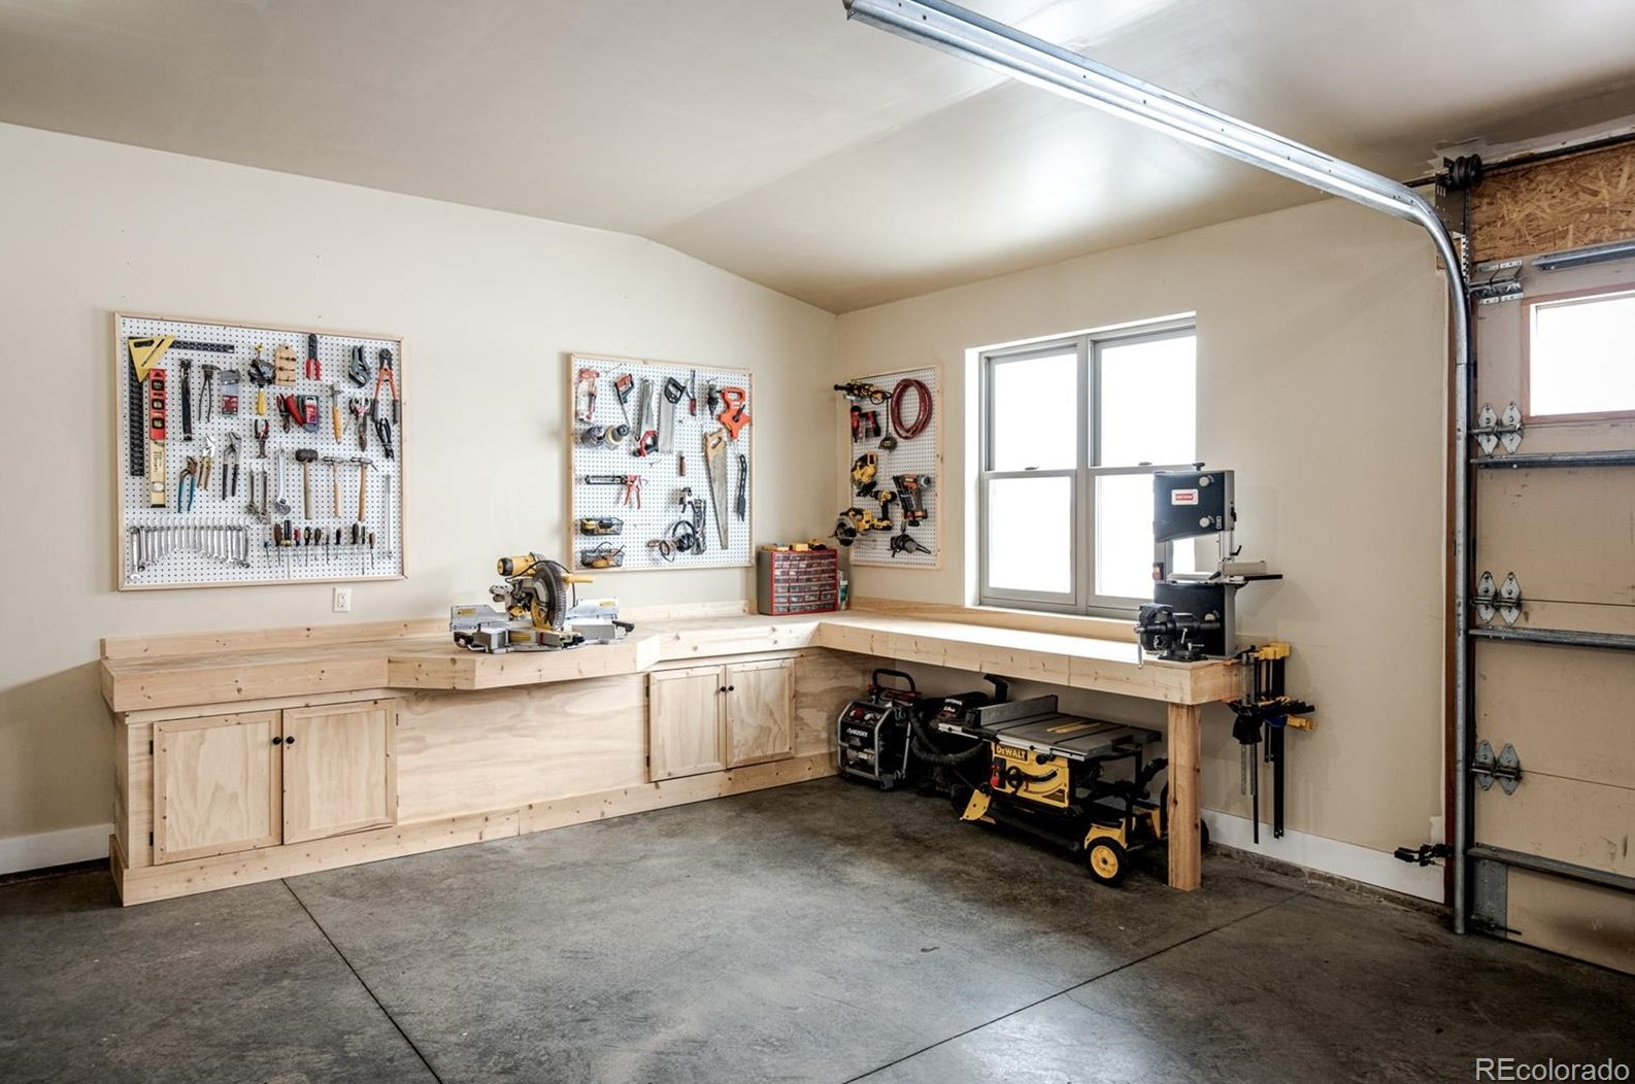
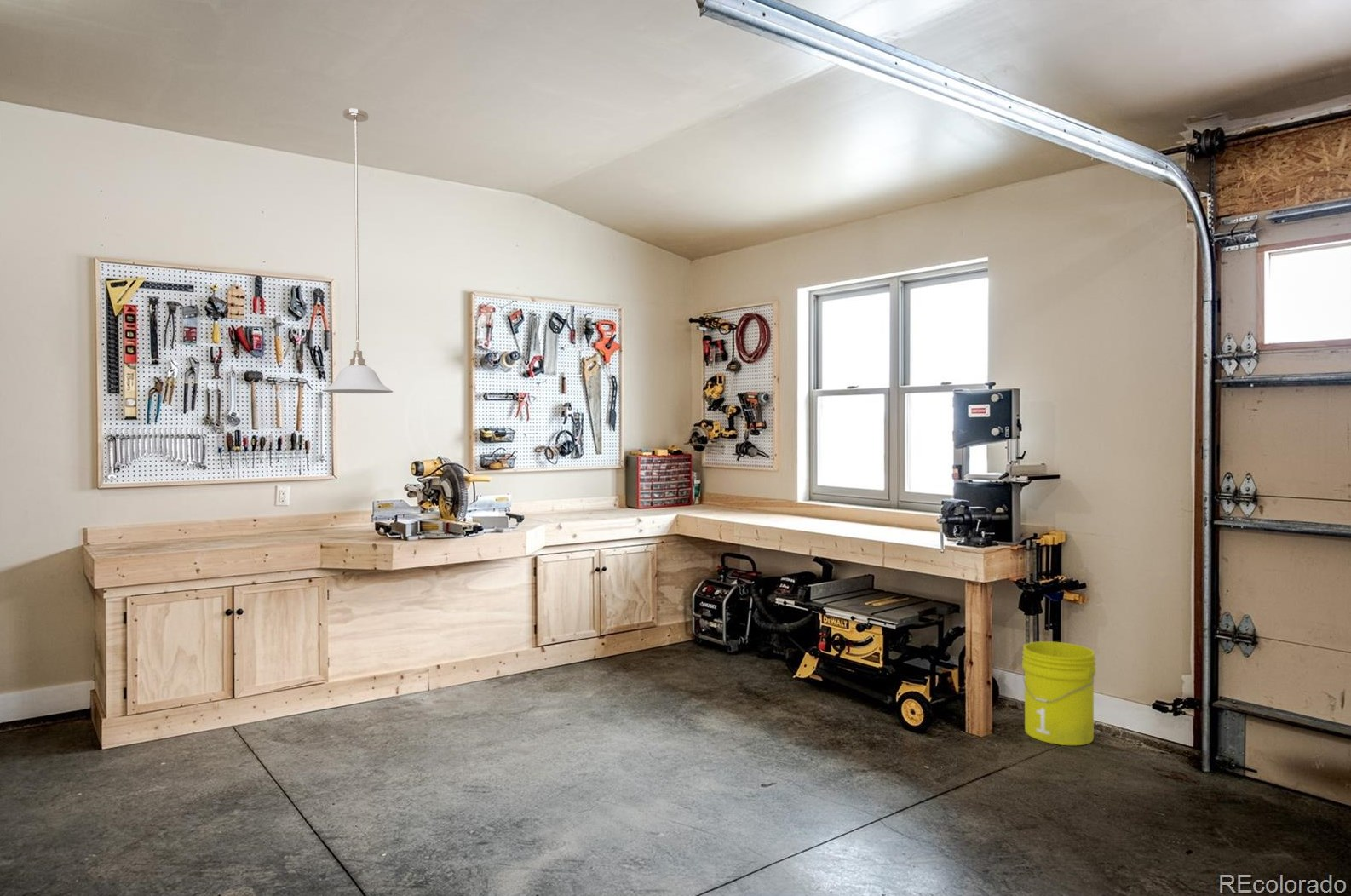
+ bucket (1058, 692)
+ light fixture (356, 252)
